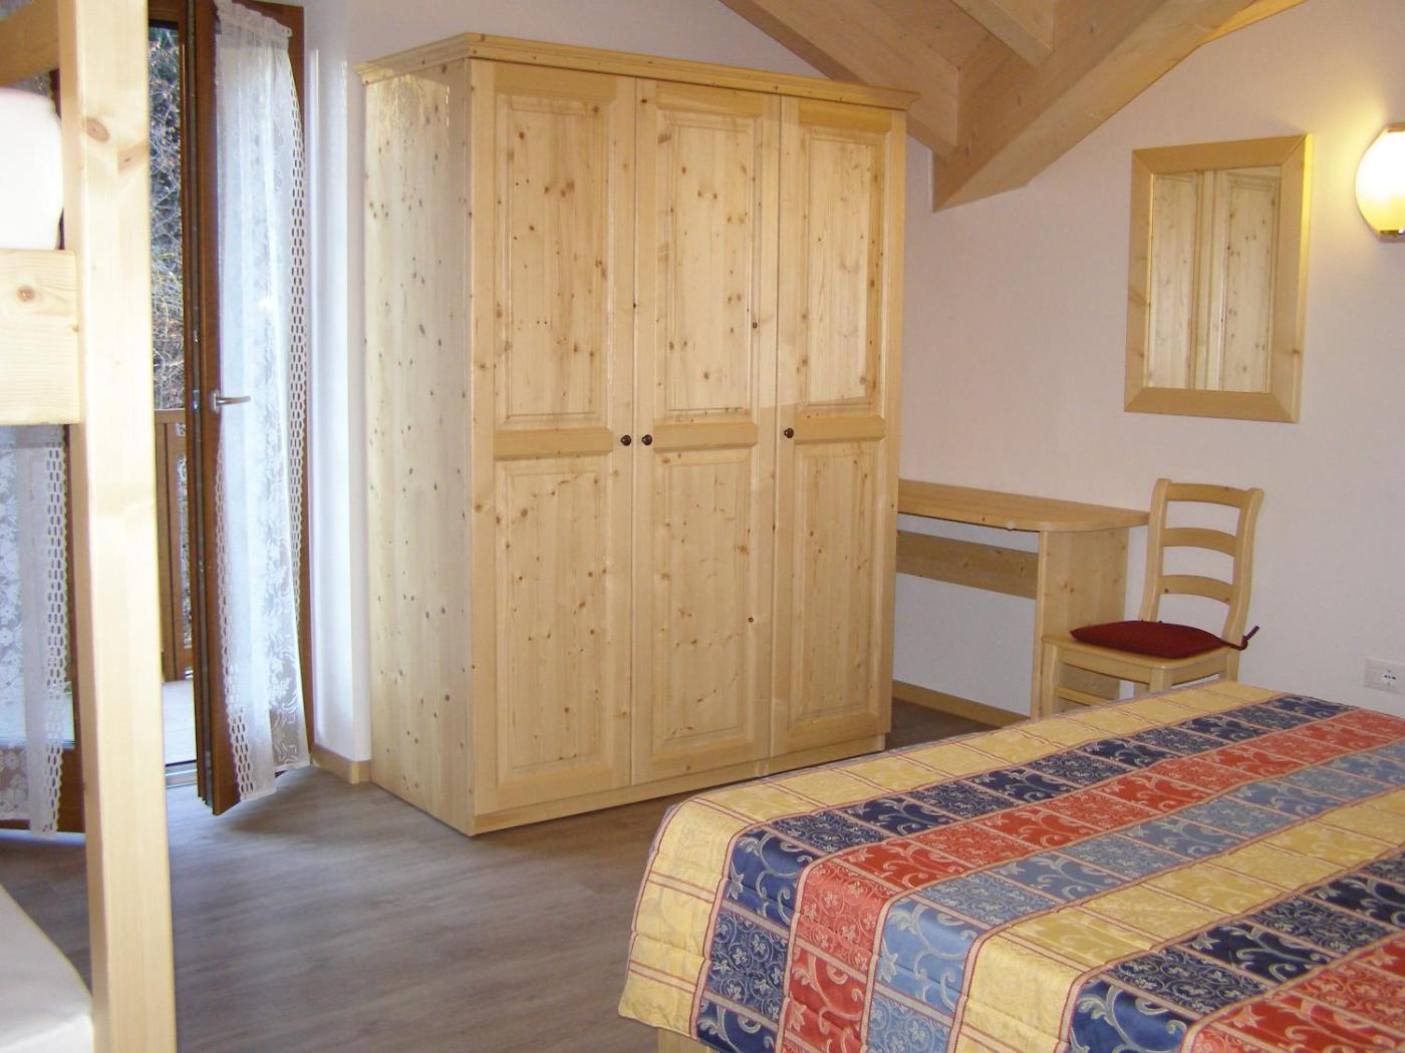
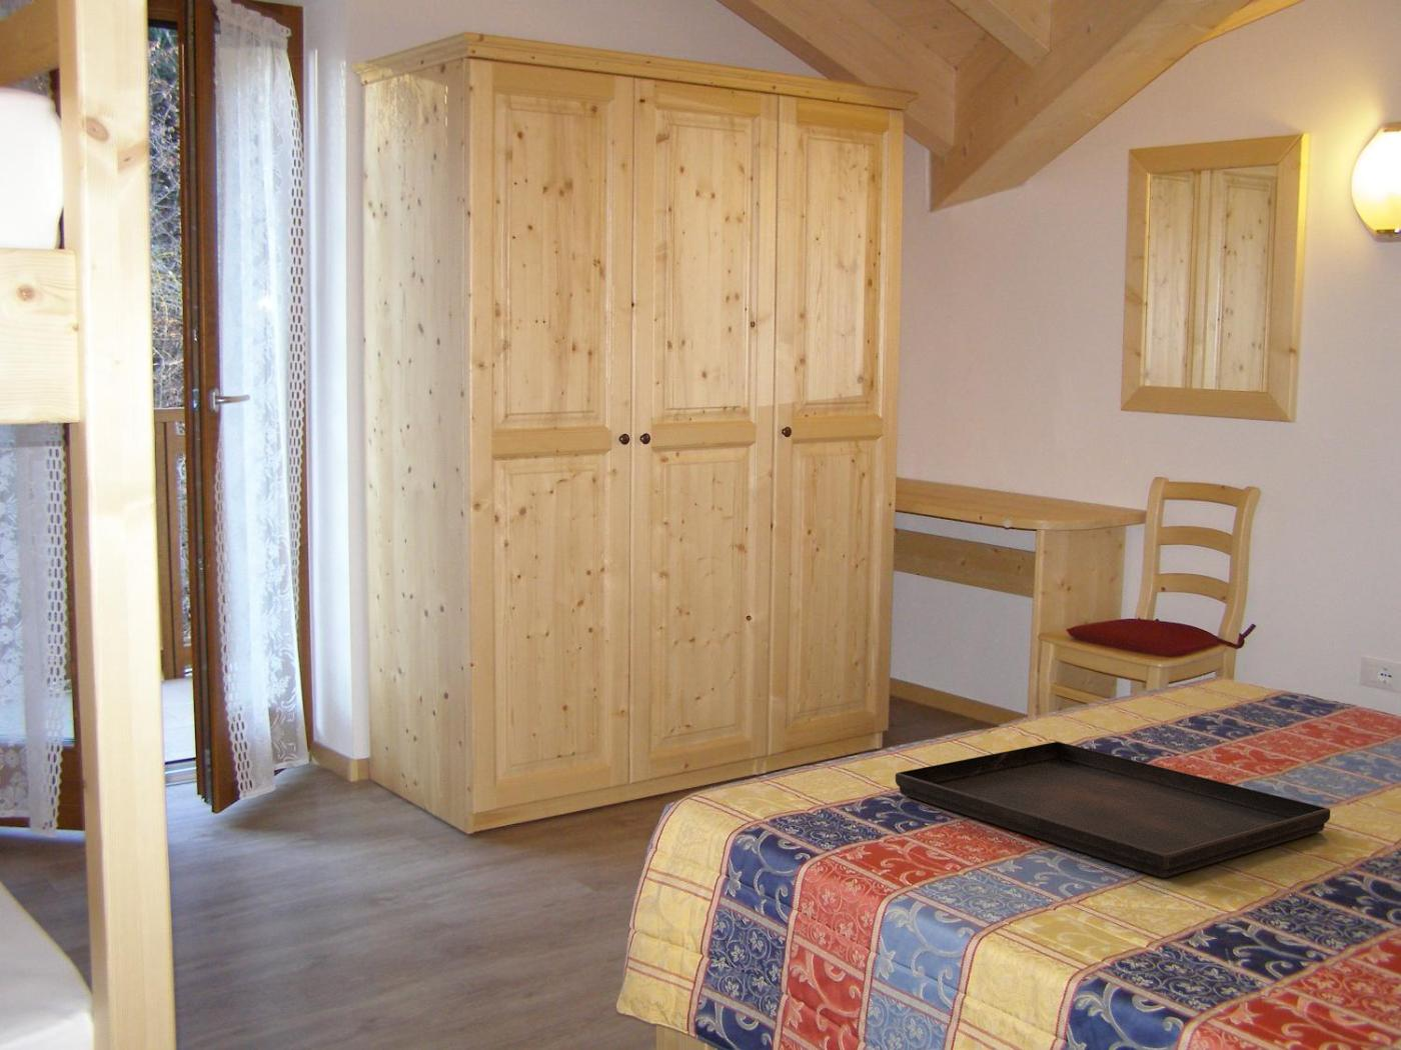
+ serving tray (1103, 801)
